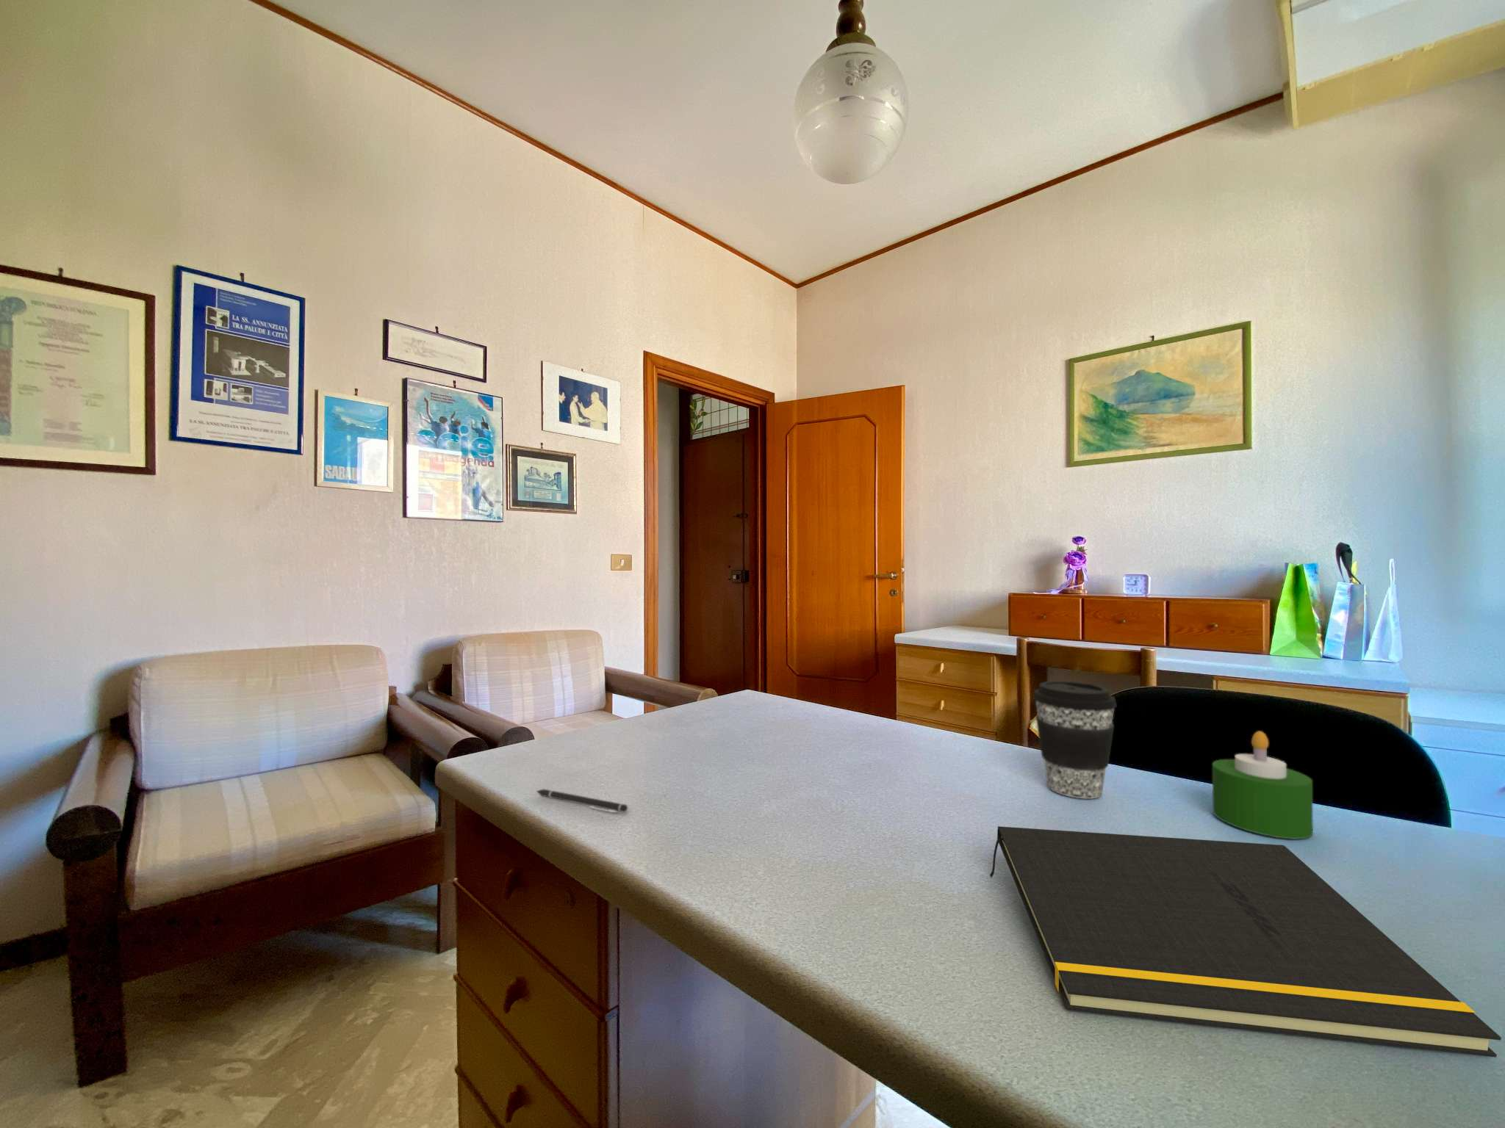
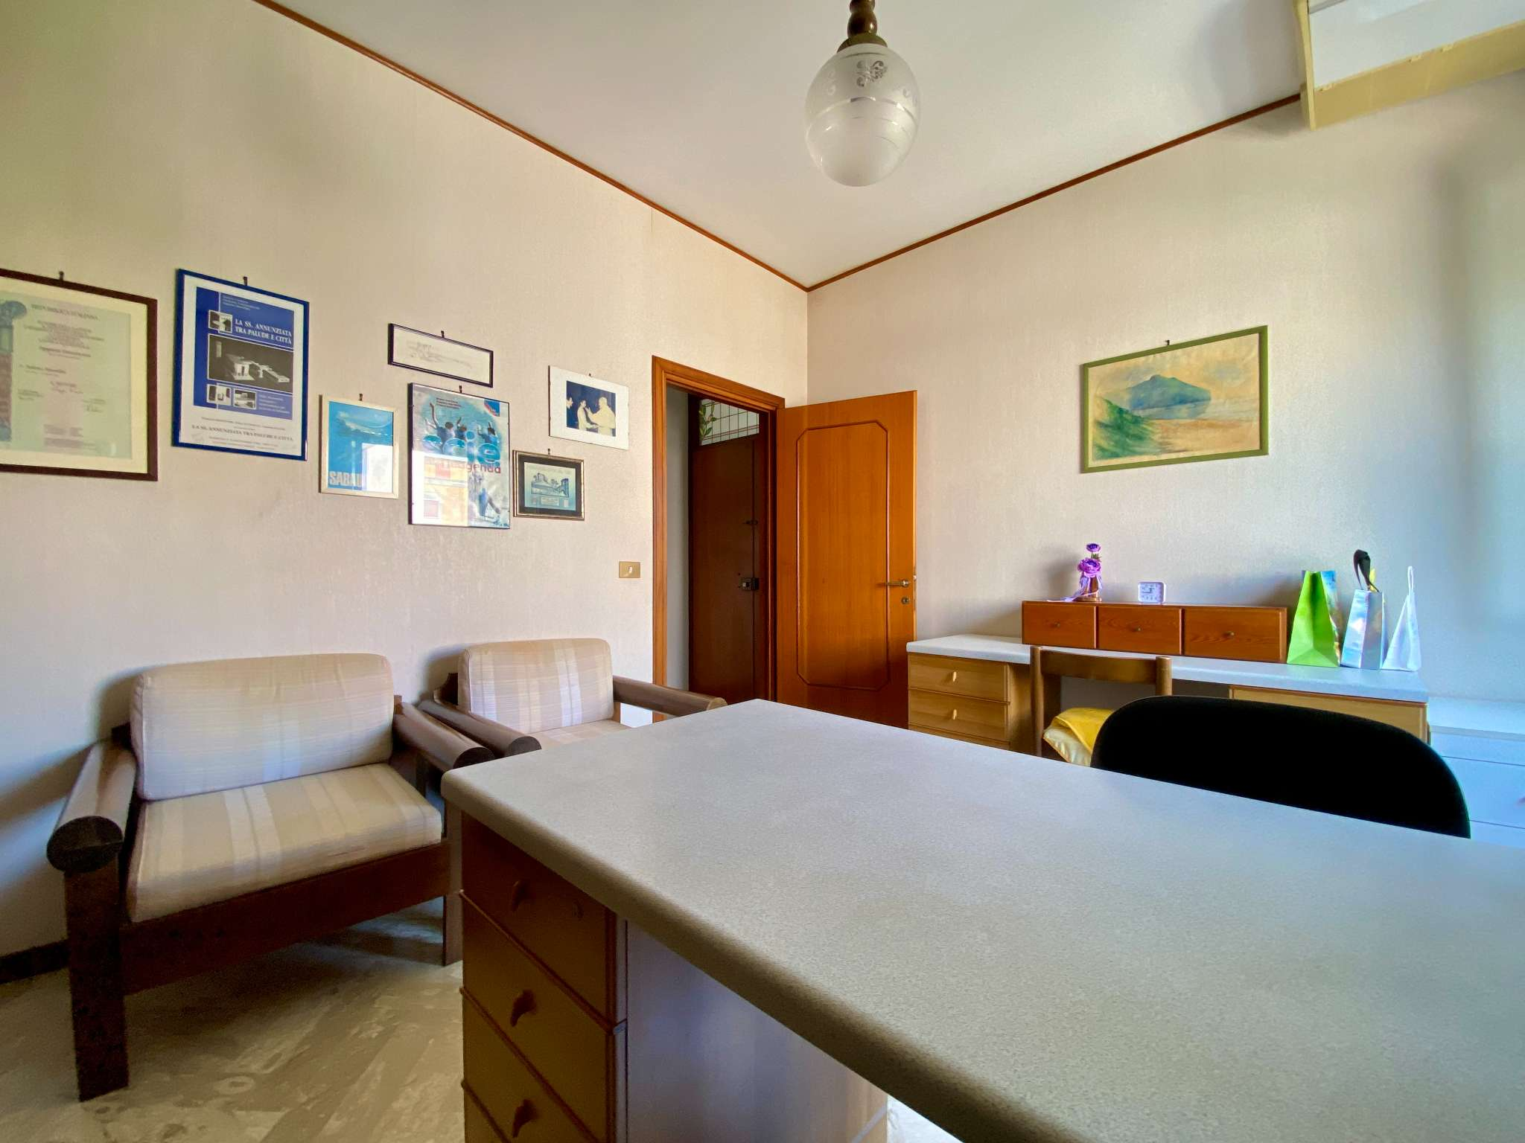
- pen (578, 799)
- candle (1261, 775)
- notepad (1191, 915)
- coffee cup (1074, 738)
